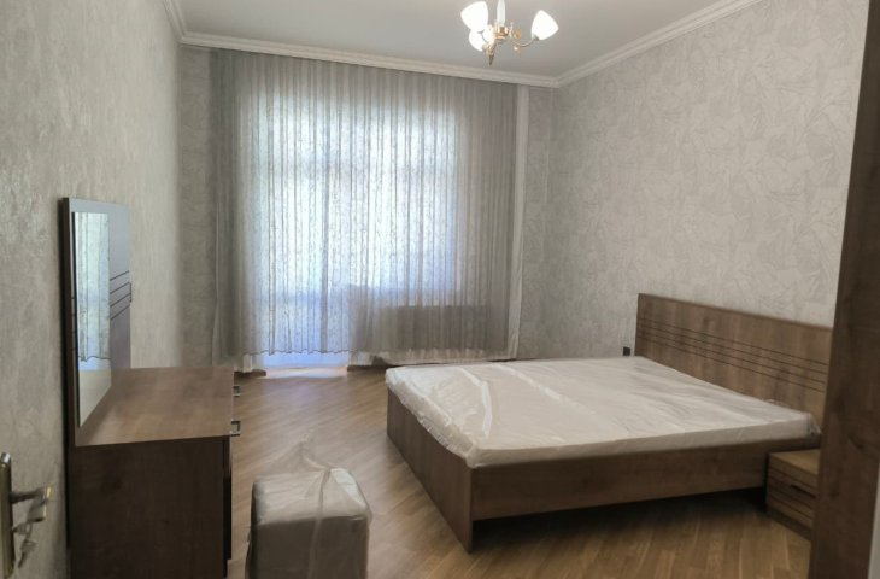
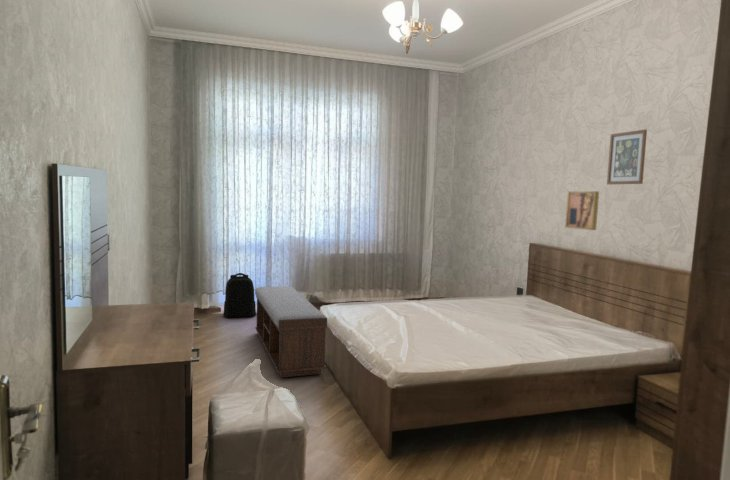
+ wall art (626, 158)
+ backpack (239, 293)
+ bench (285, 325)
+ wall art (581, 210)
